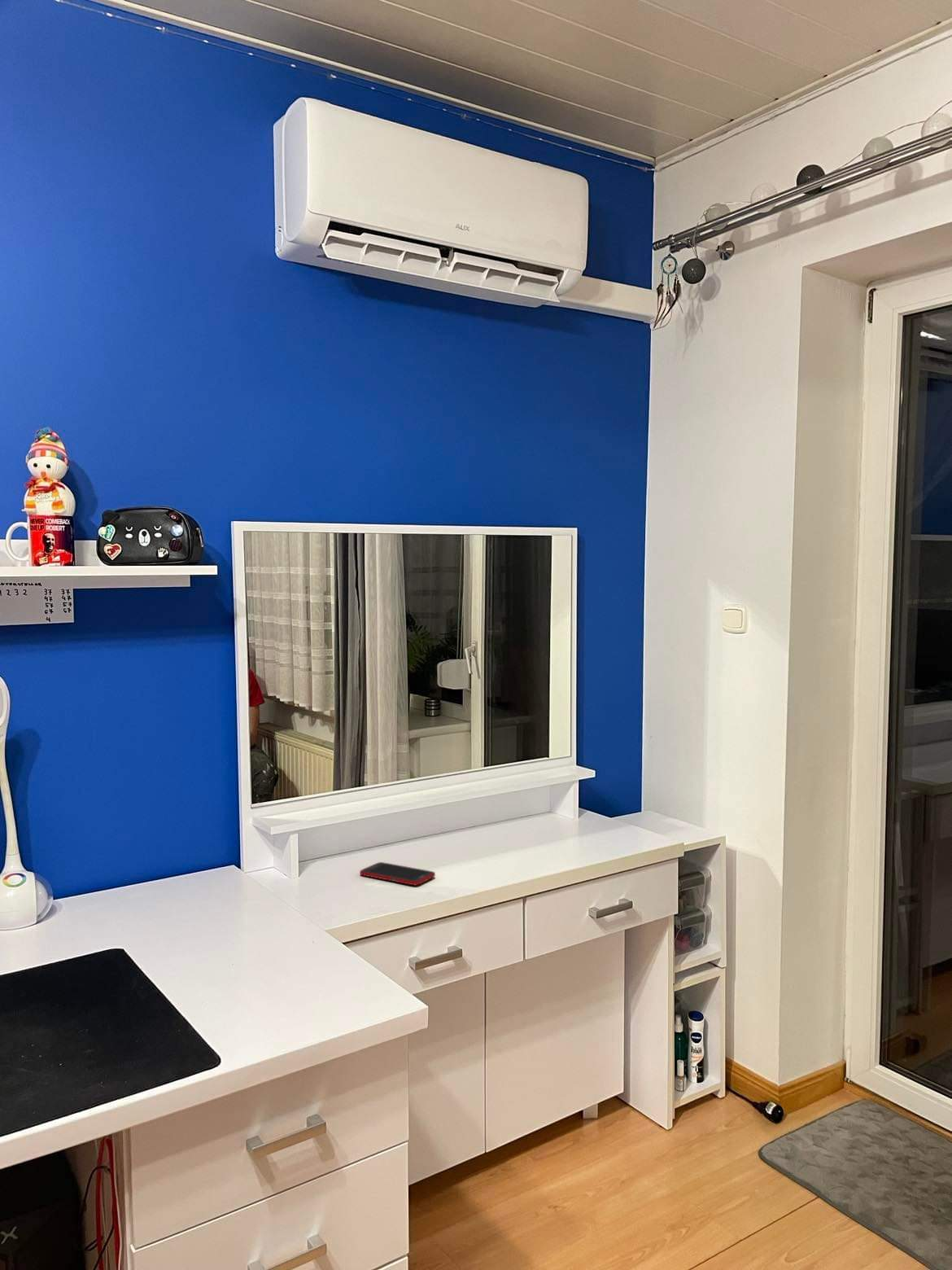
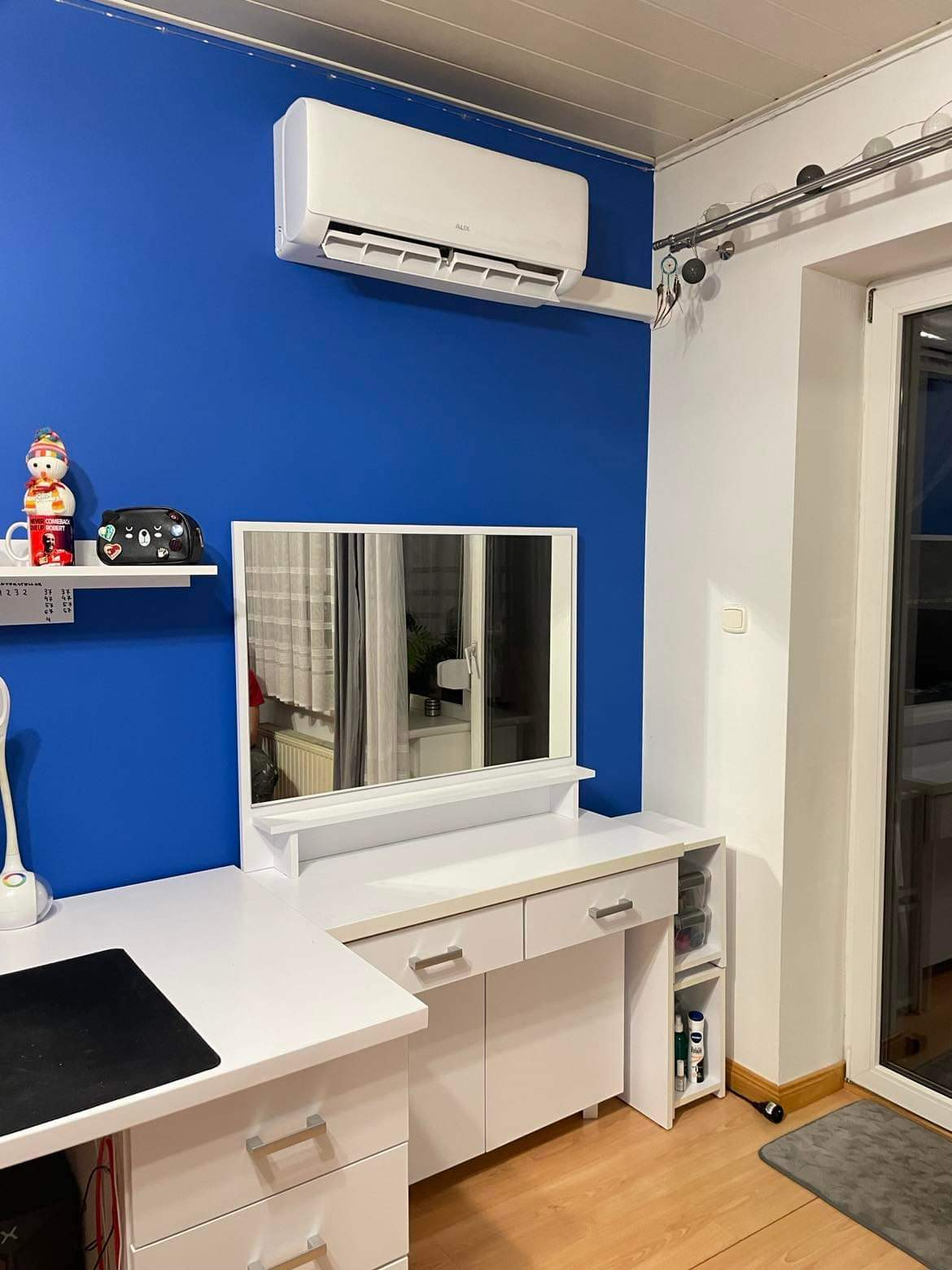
- cell phone (397, 874)
